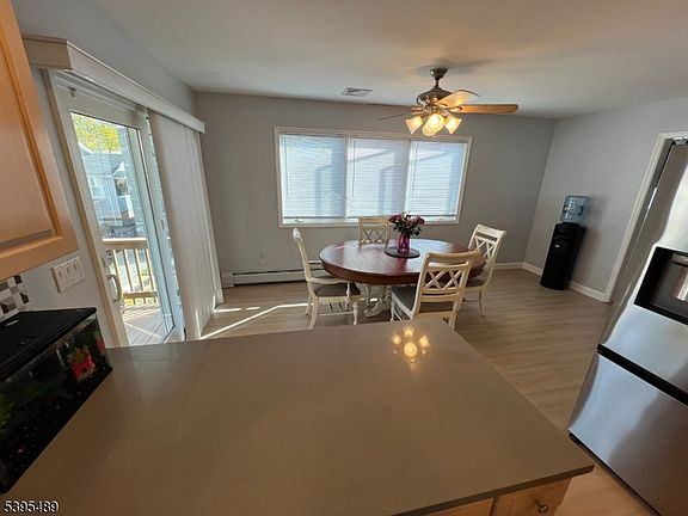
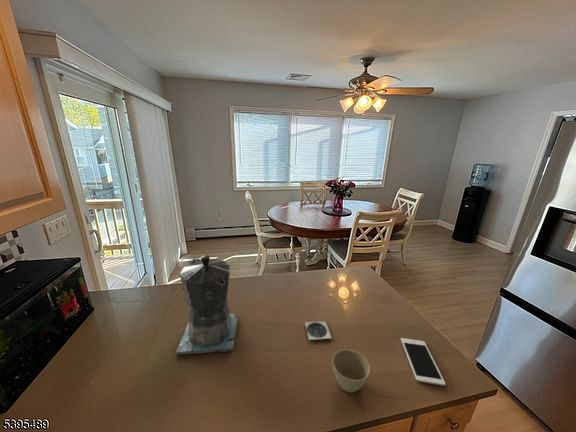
+ cell phone (420, 359)
+ coaster (317, 330)
+ flower pot (349, 374)
+ coffee maker (207, 296)
